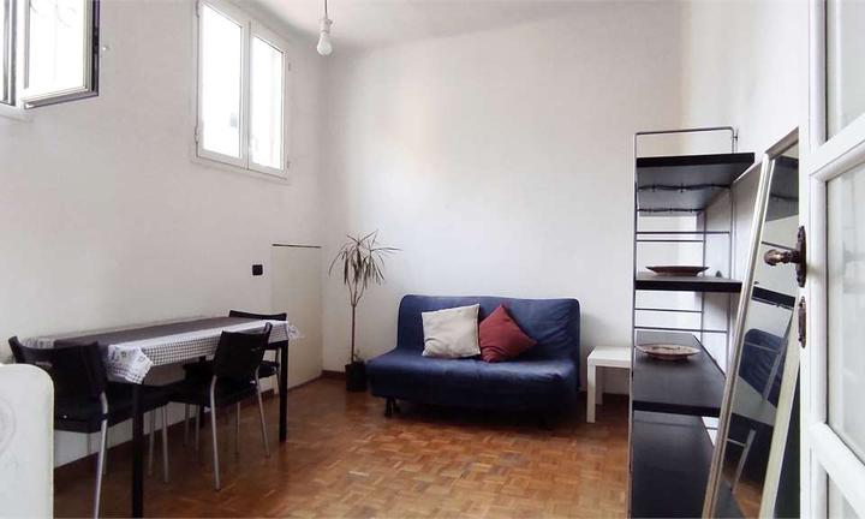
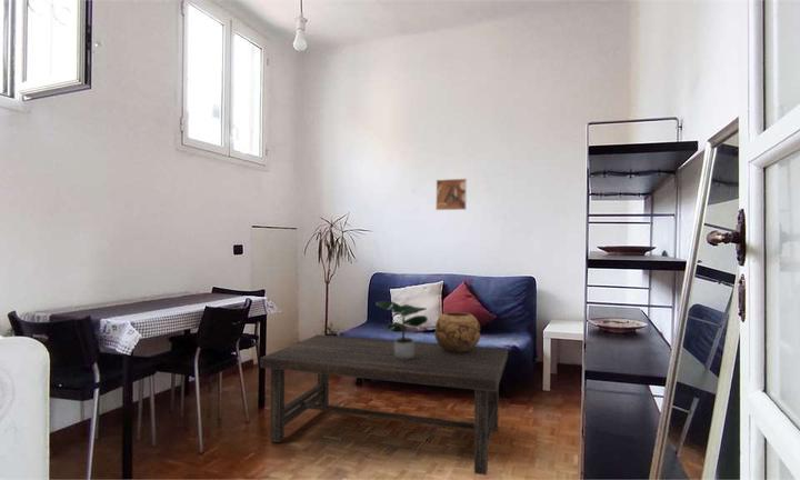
+ decorative bowl (457, 331)
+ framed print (451, 194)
+ potted plant (403, 328)
+ coffee table (389, 380)
